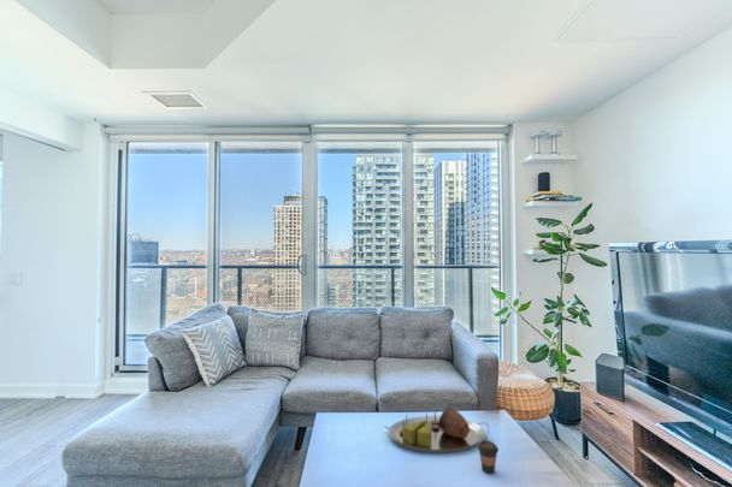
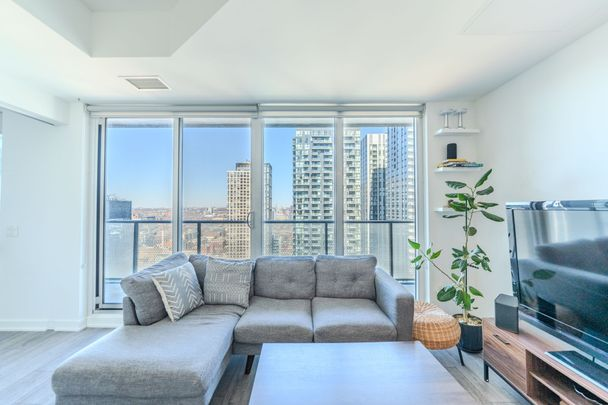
- coffee cup (488, 457)
- serving tray (436, 422)
